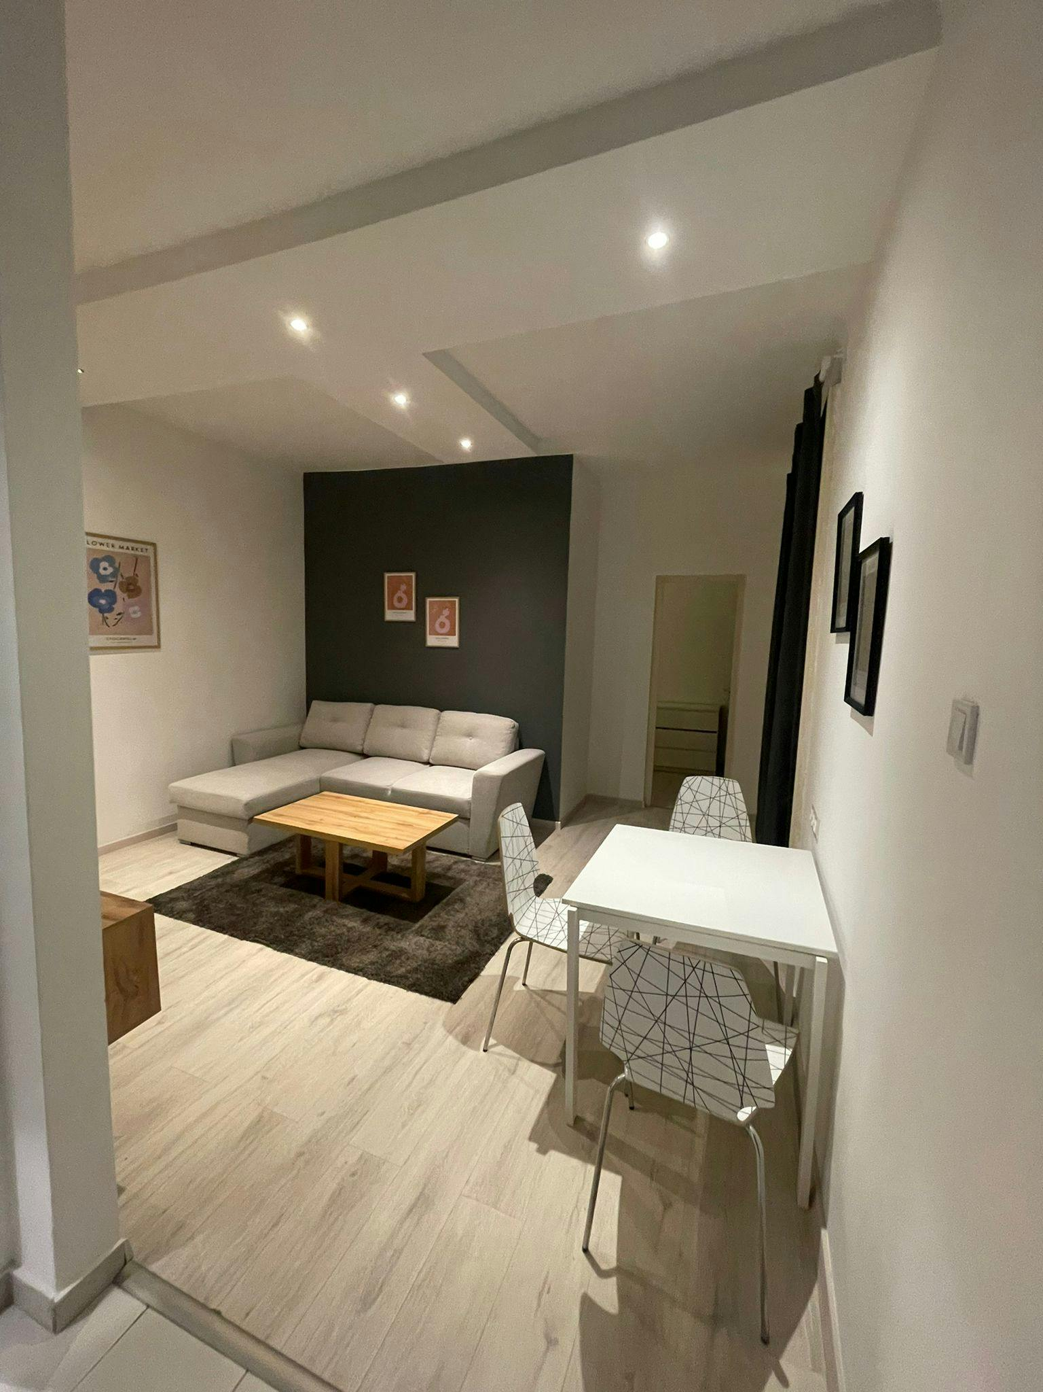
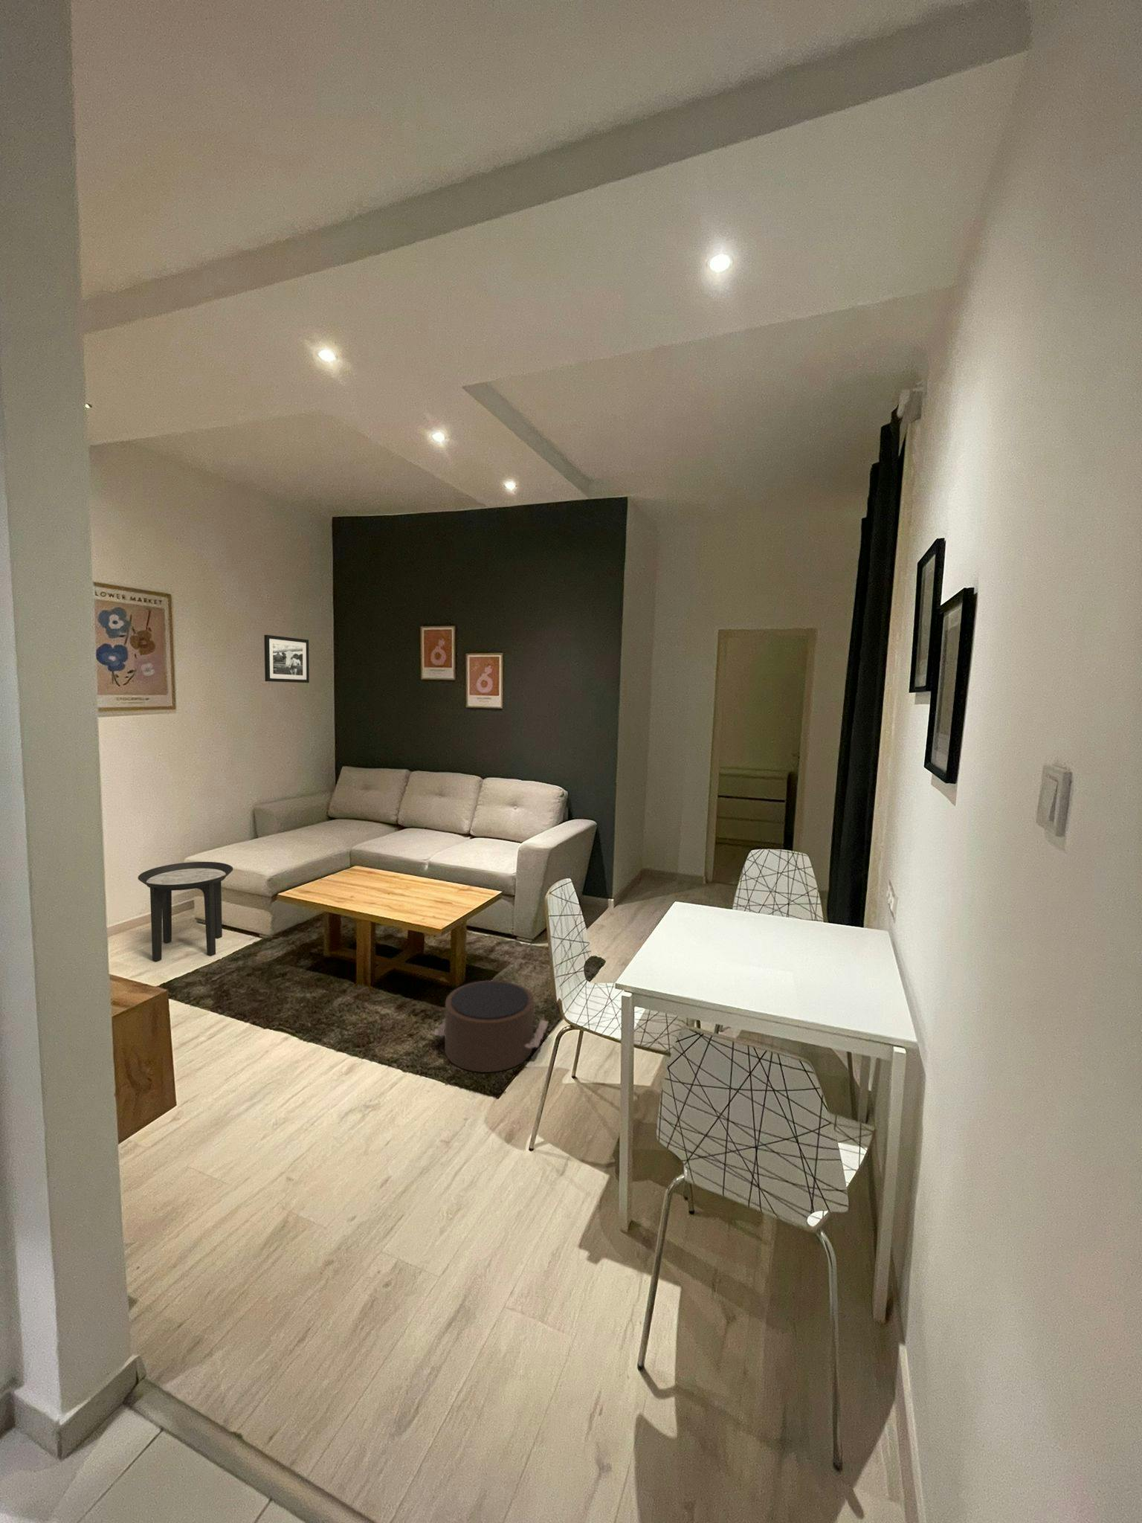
+ side table (204, 910)
+ pouf (493, 1019)
+ picture frame (287, 660)
